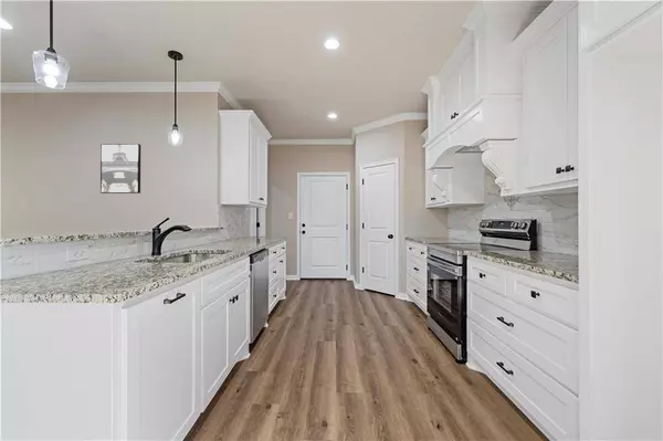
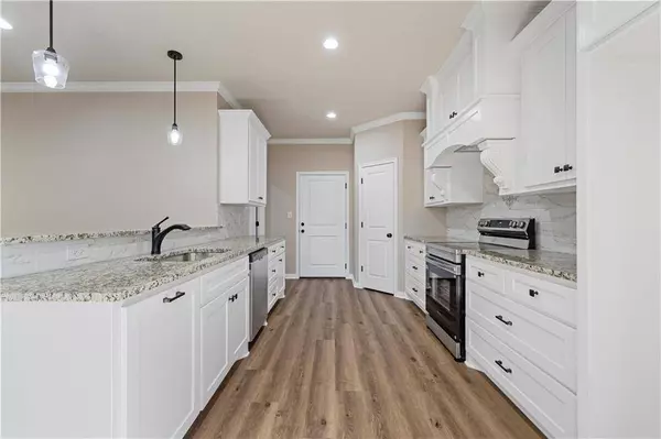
- wall art (120, 168)
